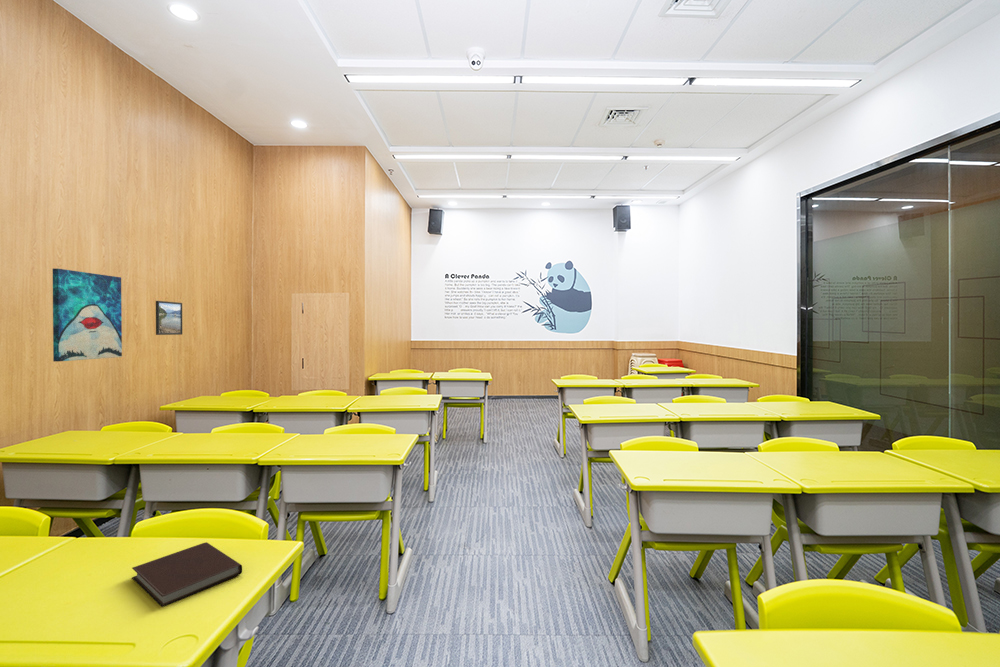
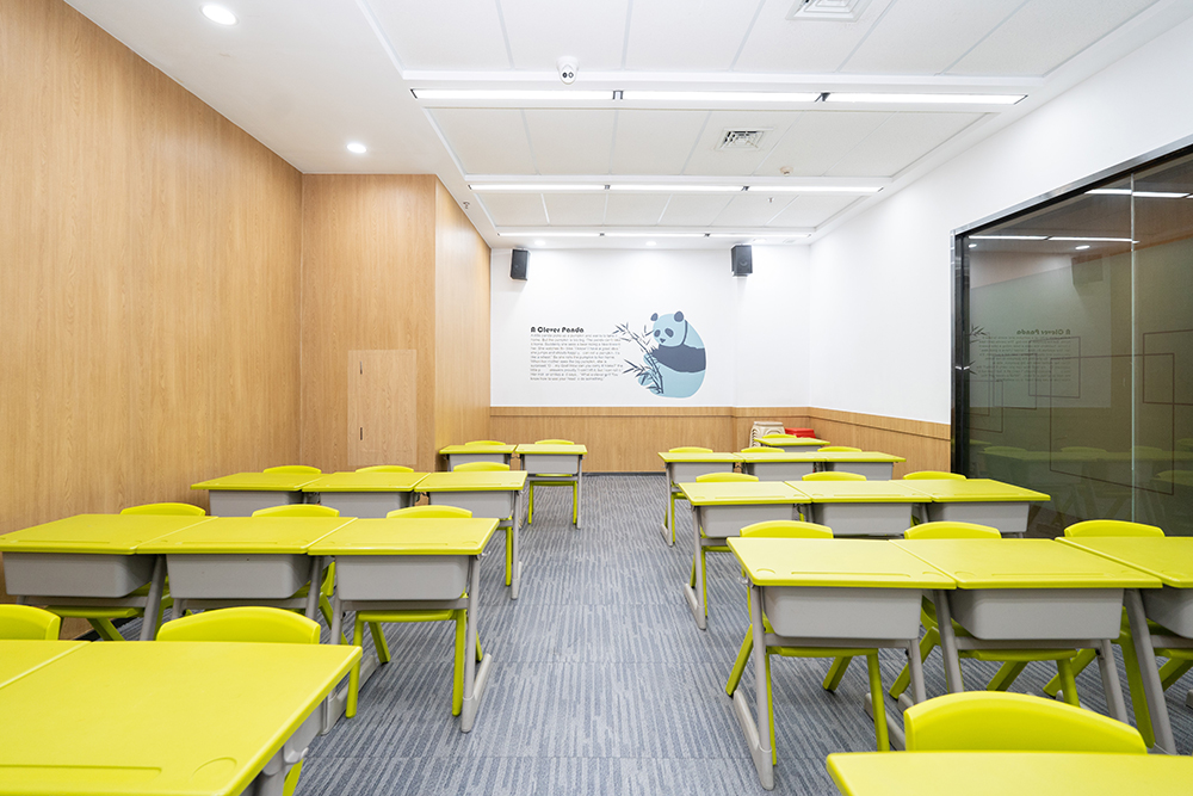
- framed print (169, 318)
- notebook (187, 570)
- wall art (89, 316)
